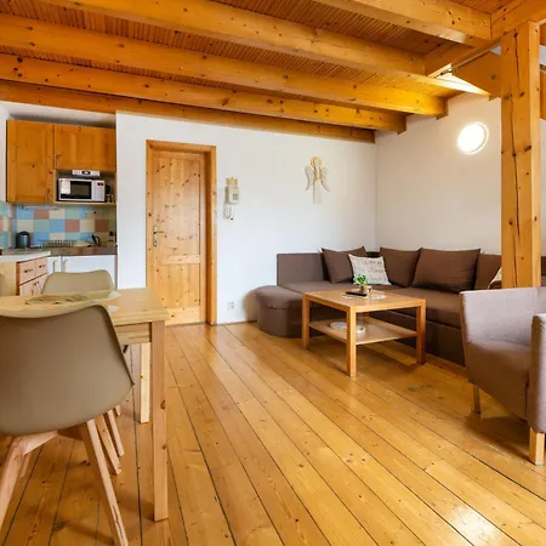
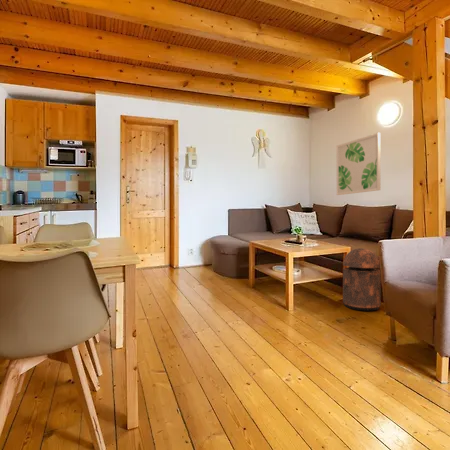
+ wall art (356, 166)
+ trash can (361, 277)
